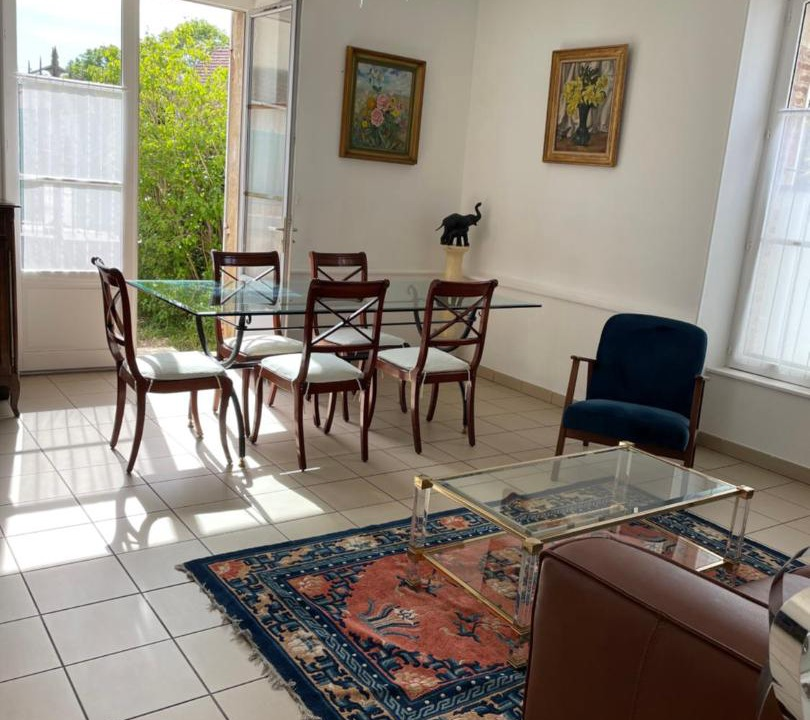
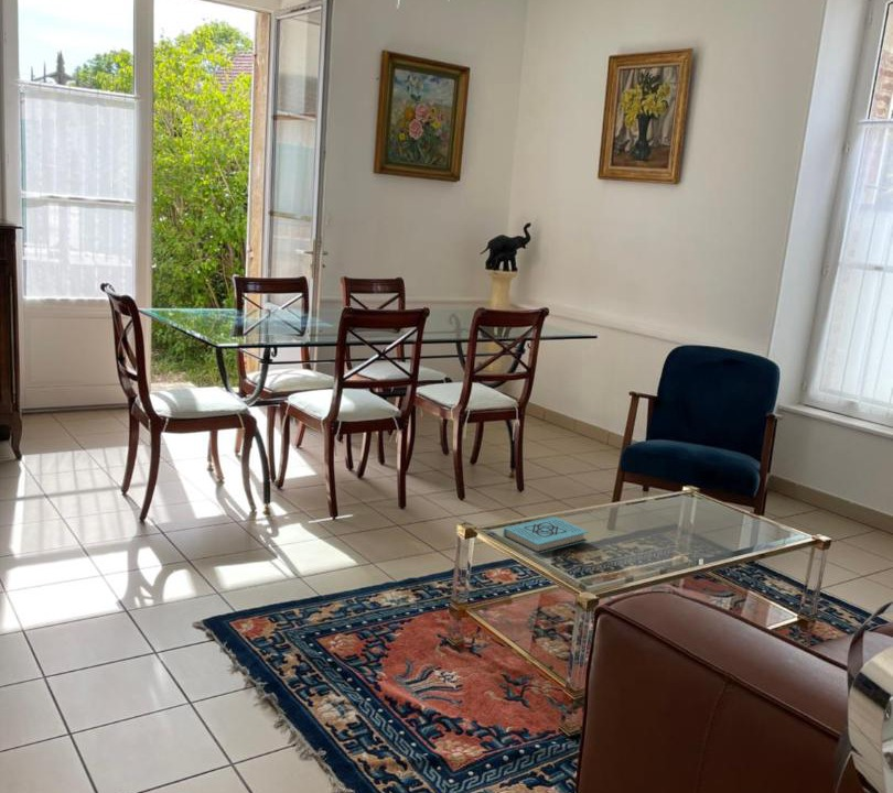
+ book (545, 534)
